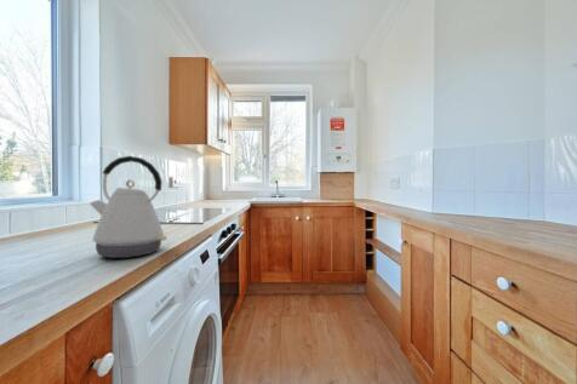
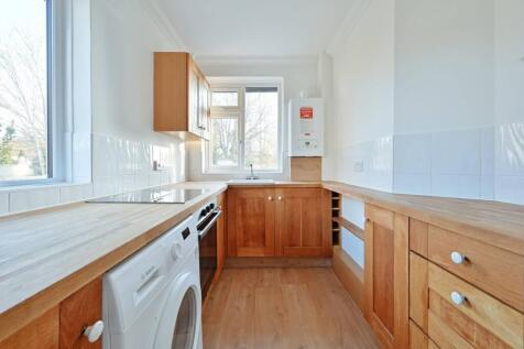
- kettle (127, 204)
